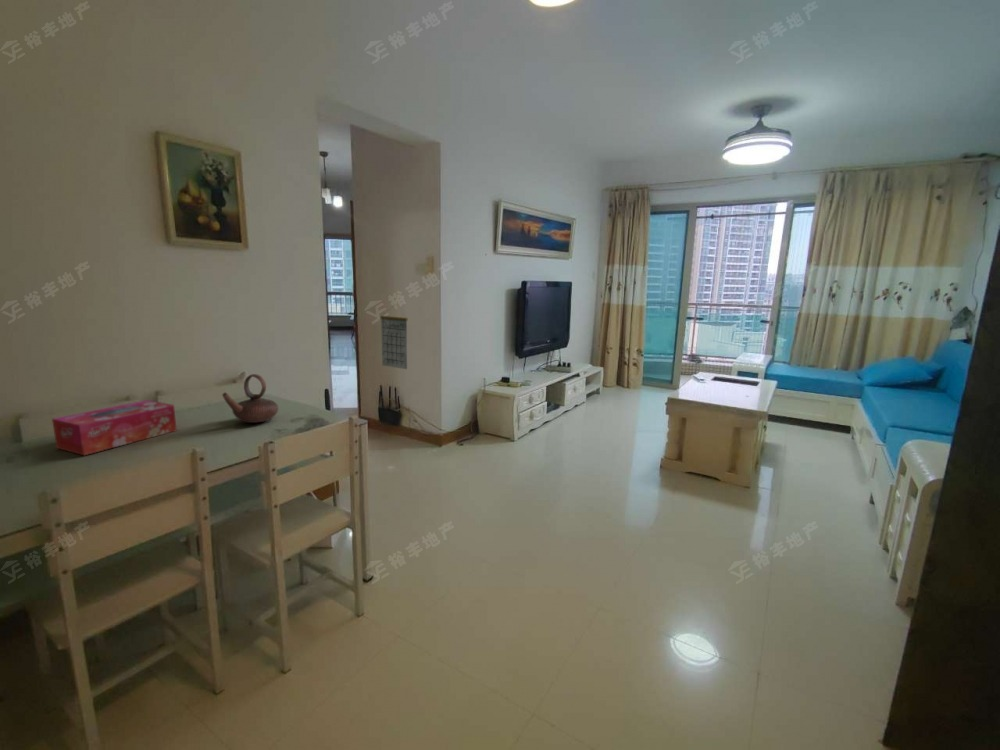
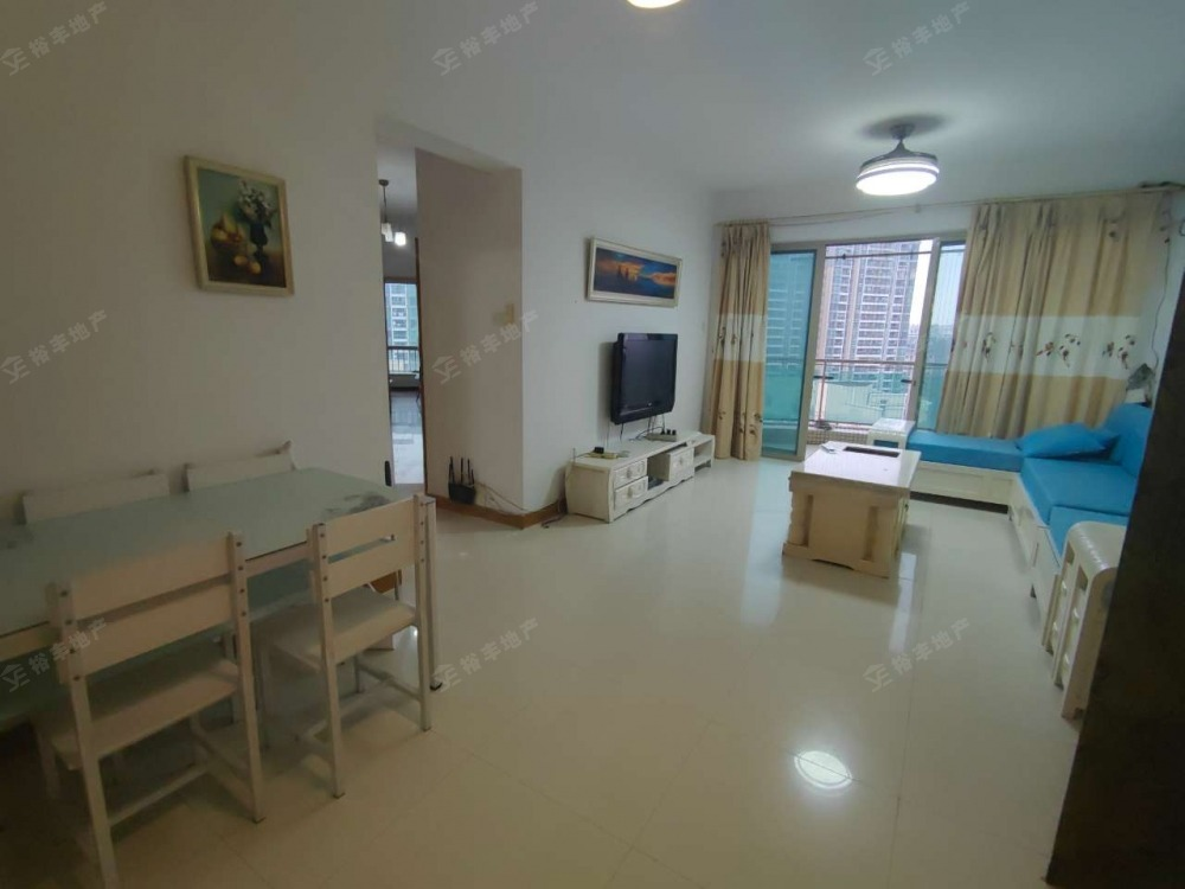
- teapot (249, 399)
- tissue box (118, 425)
- calendar (394, 336)
